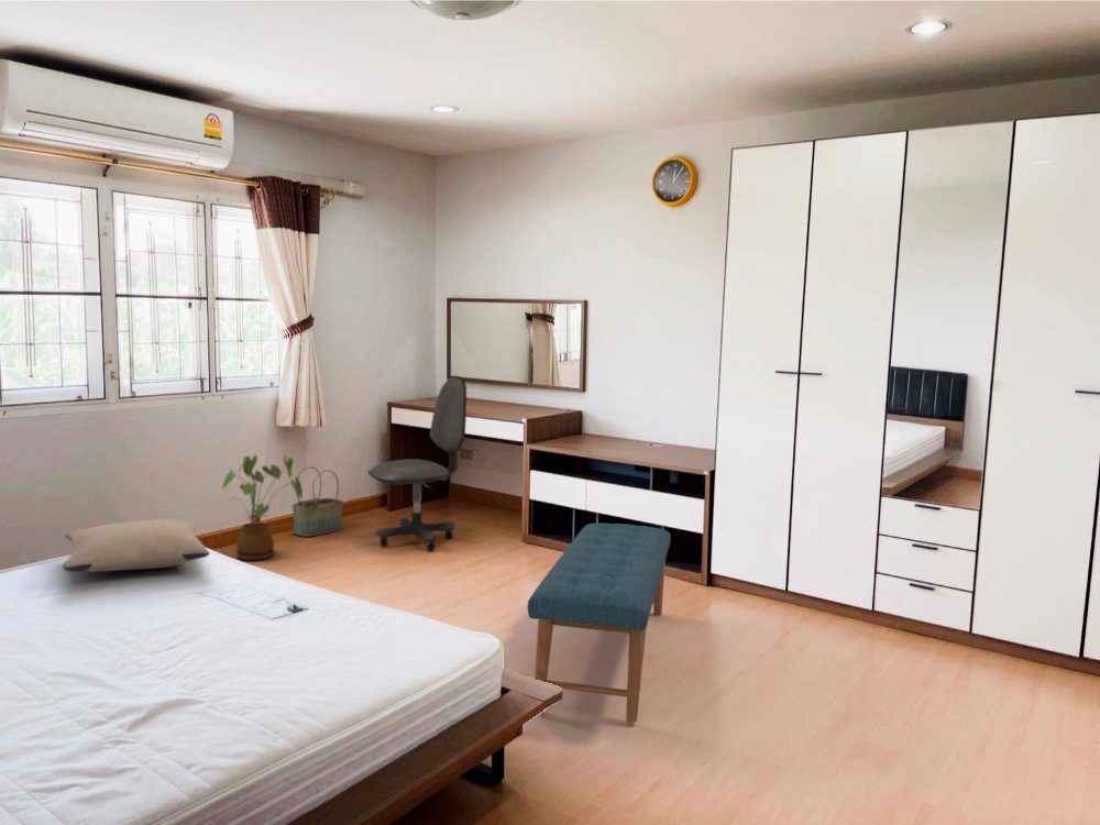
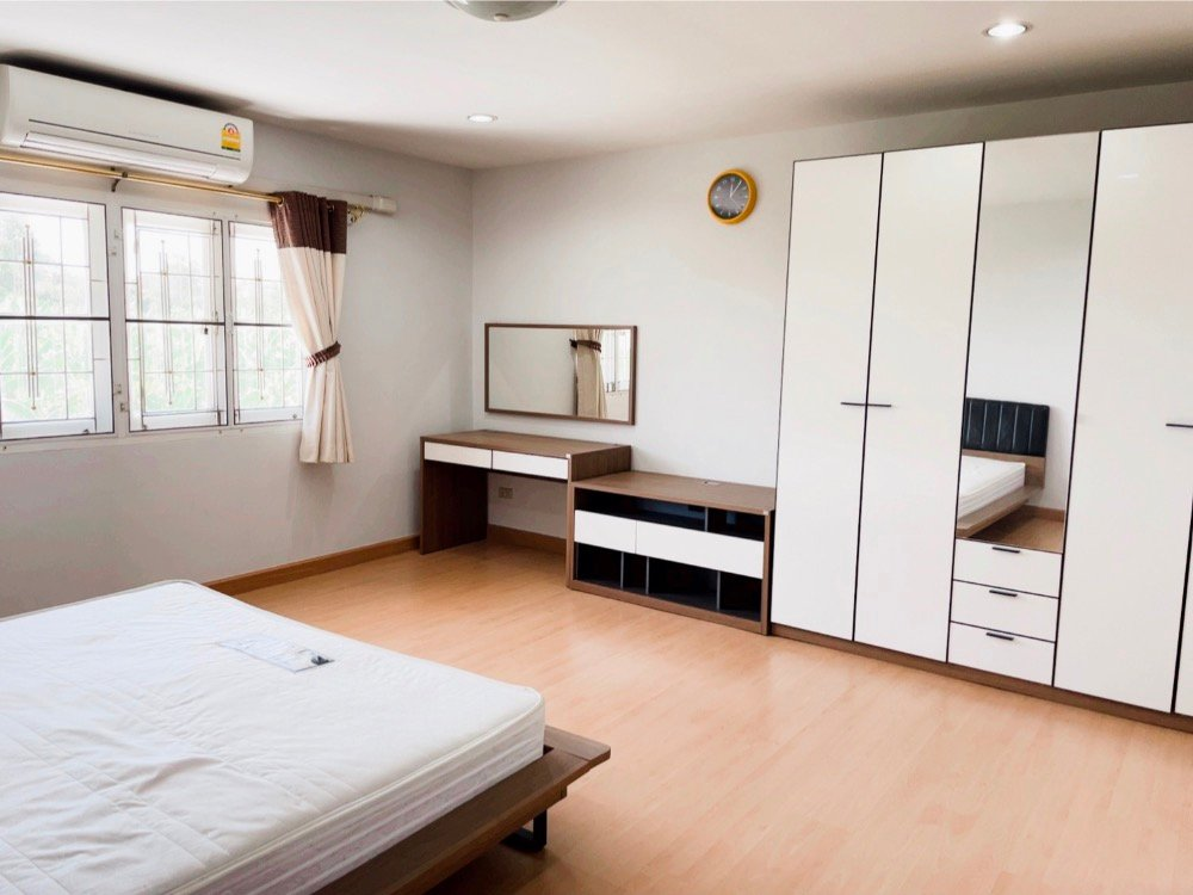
- pillow (135, 544)
- bench (608, 603)
- house plant (263, 506)
- office chair (416, 460)
- basket (318, 499)
